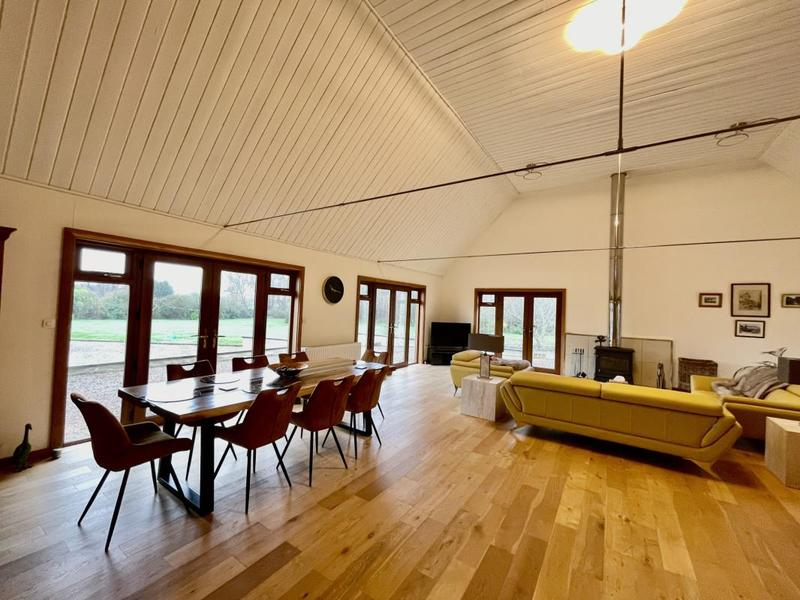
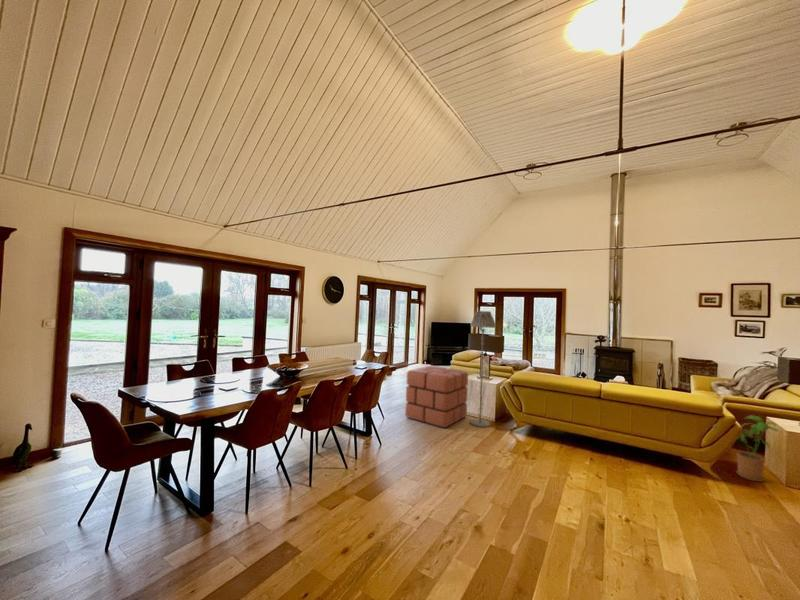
+ house plant (748, 446)
+ pouf (437, 393)
+ floor lamp (481, 367)
